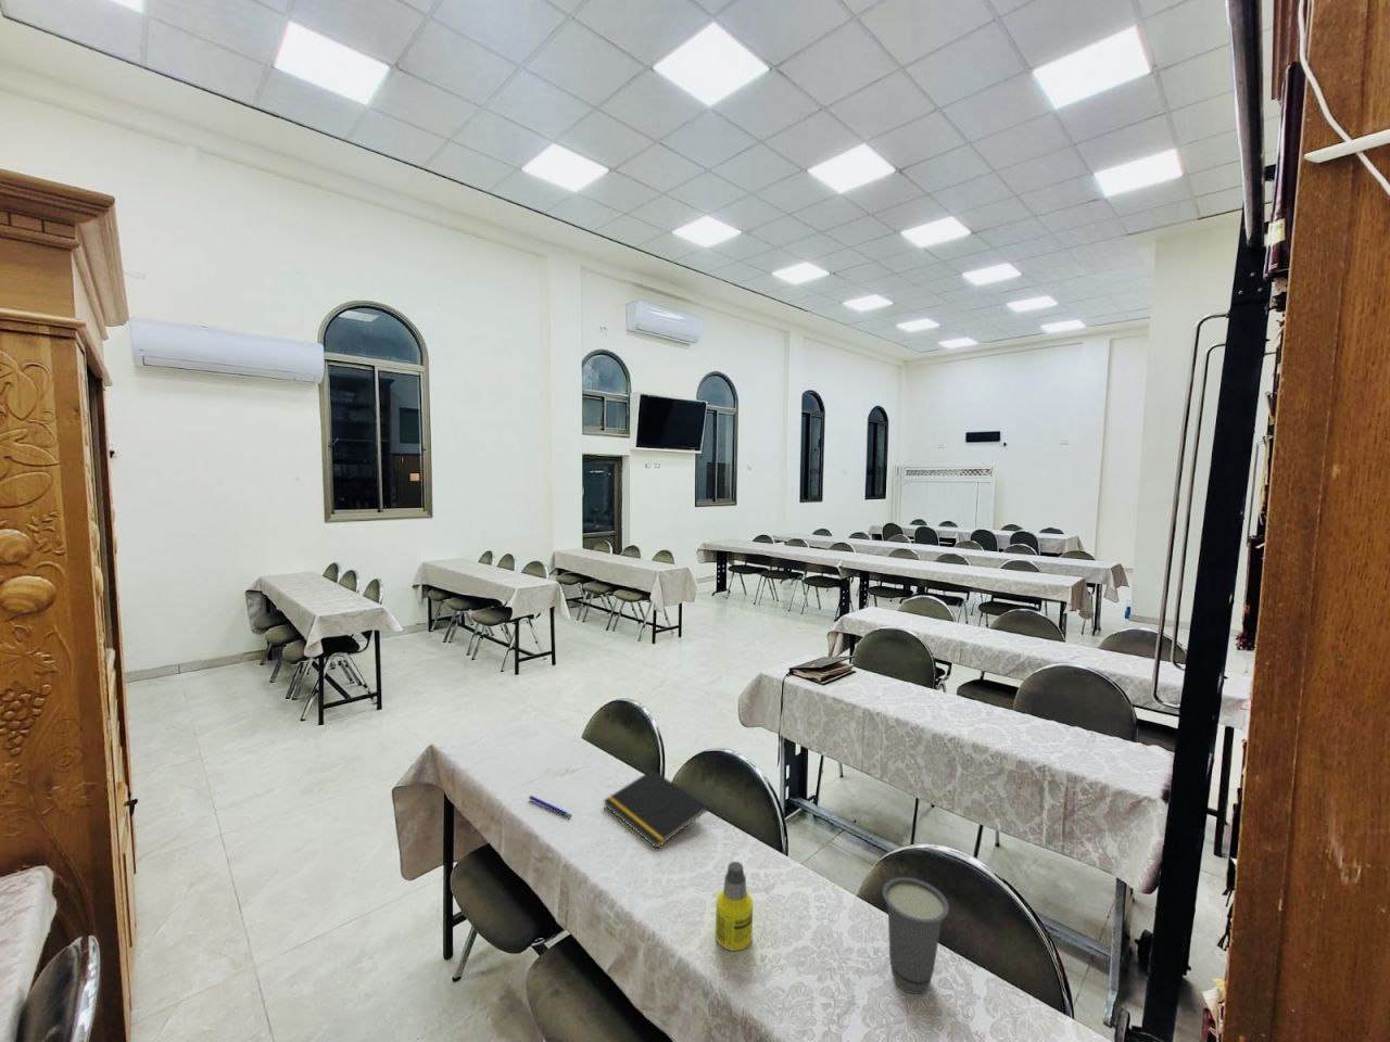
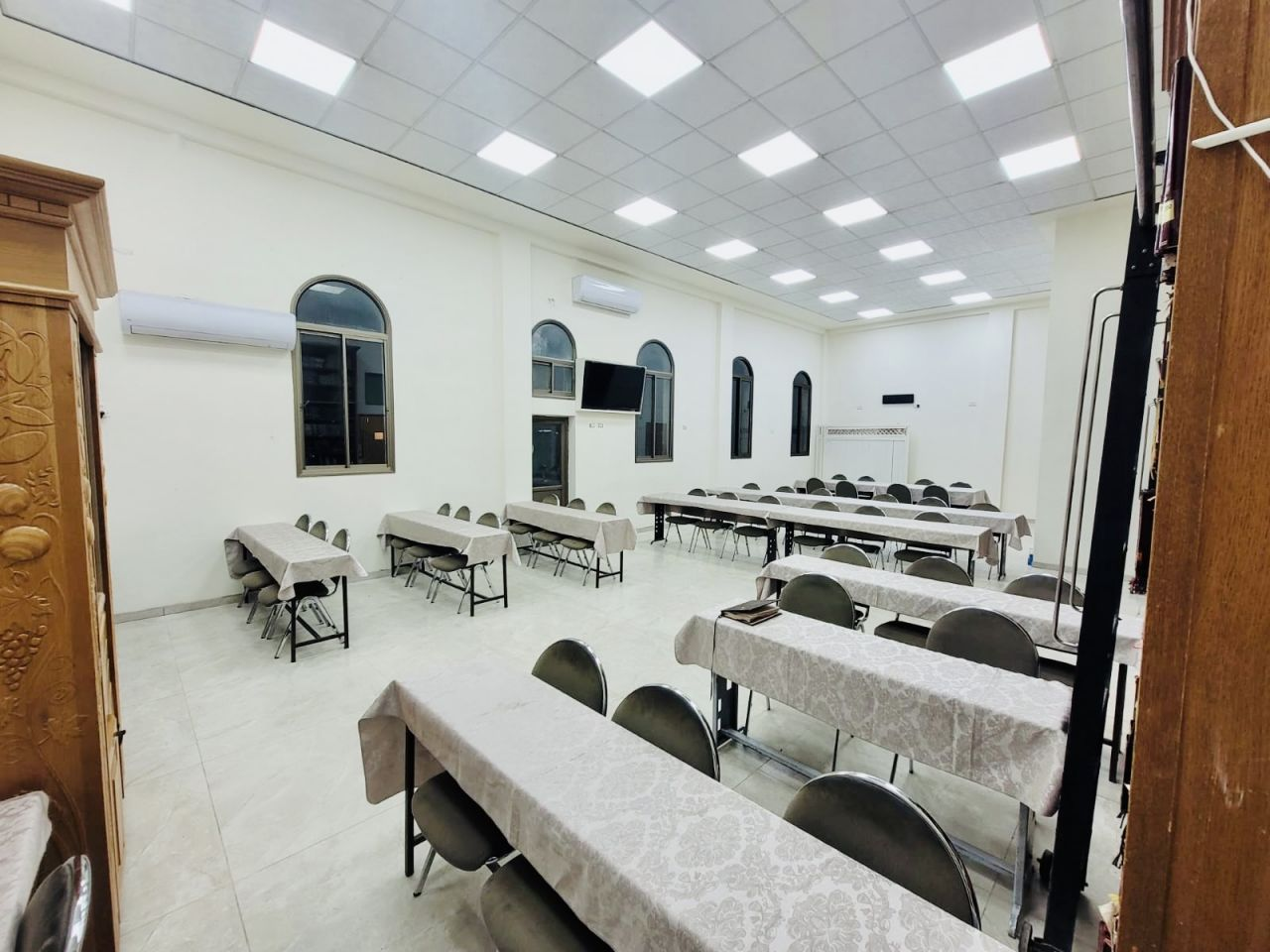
- pen (549, 806)
- cup (912, 939)
- bottle (734, 901)
- notepad (653, 806)
